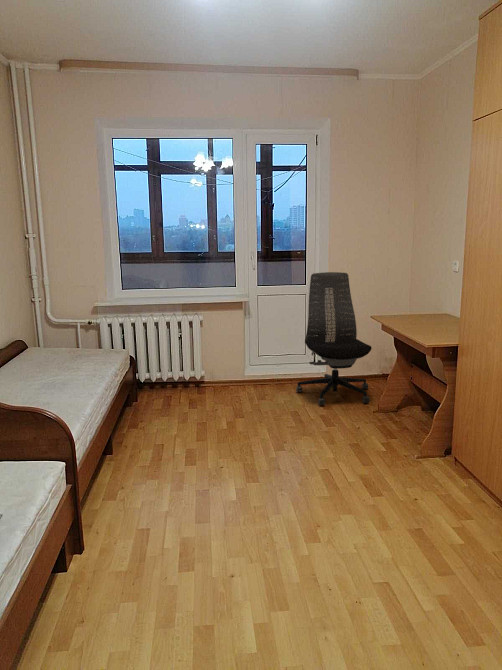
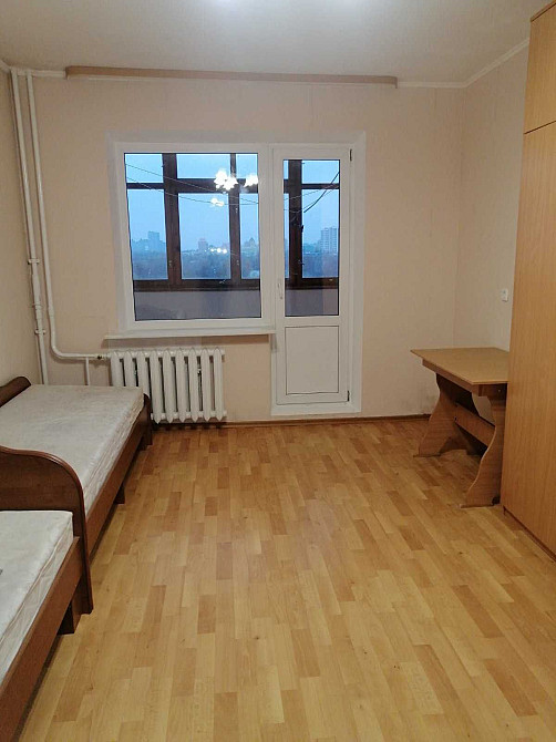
- office chair (335, 335)
